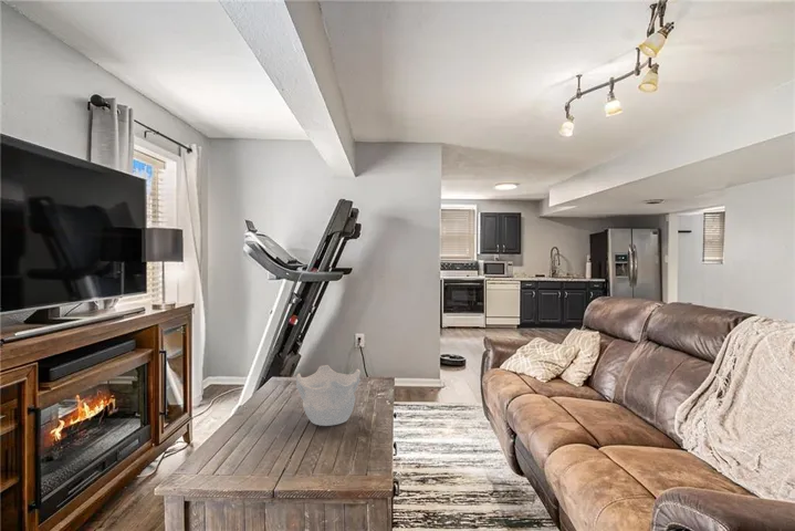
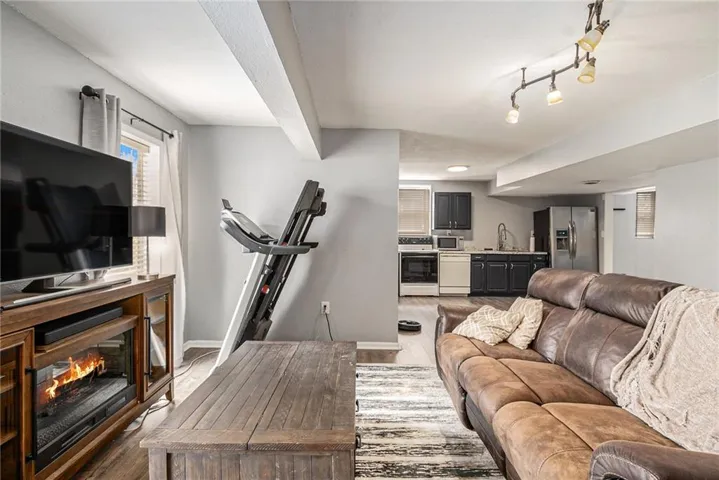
- decorative bowl (328, 394)
